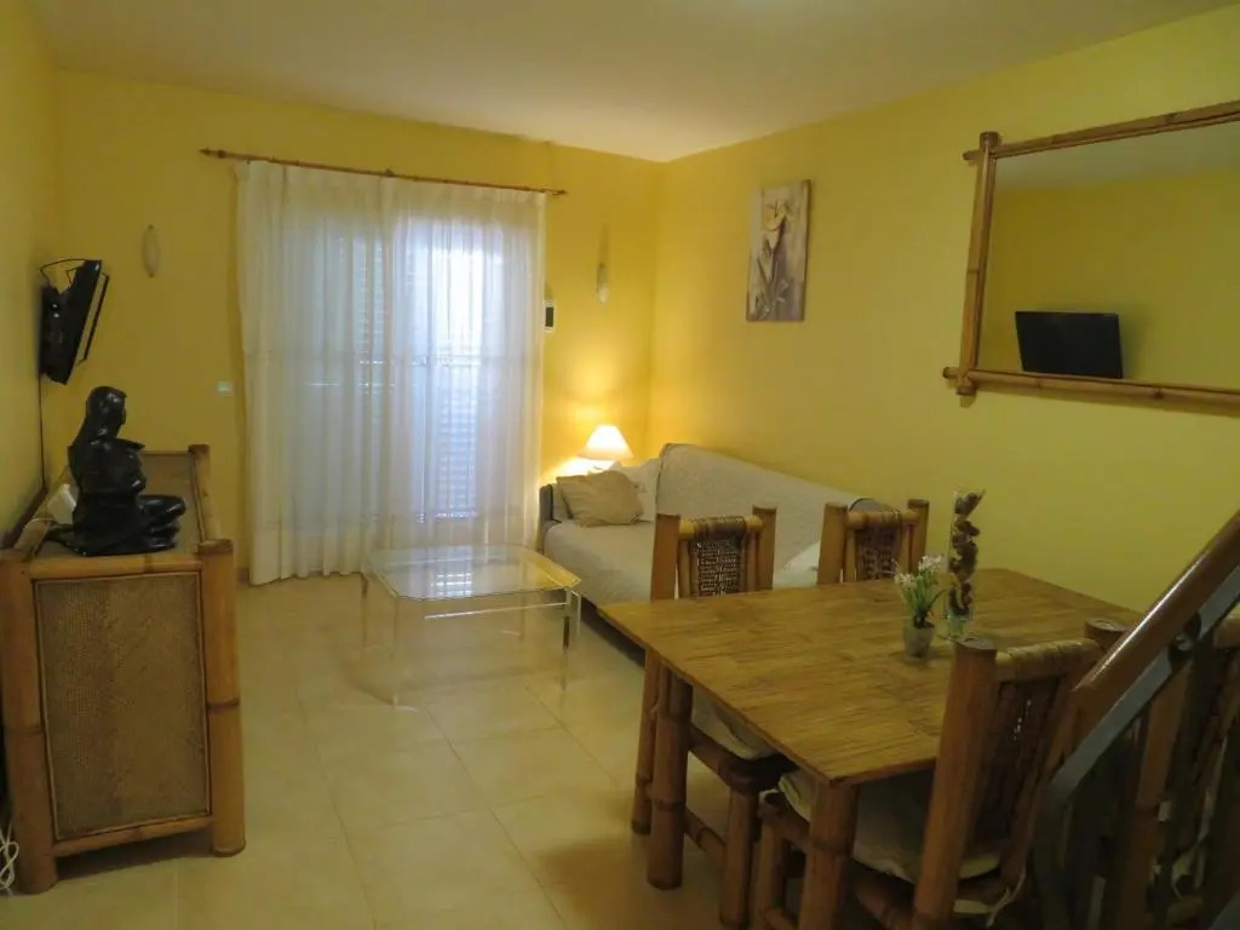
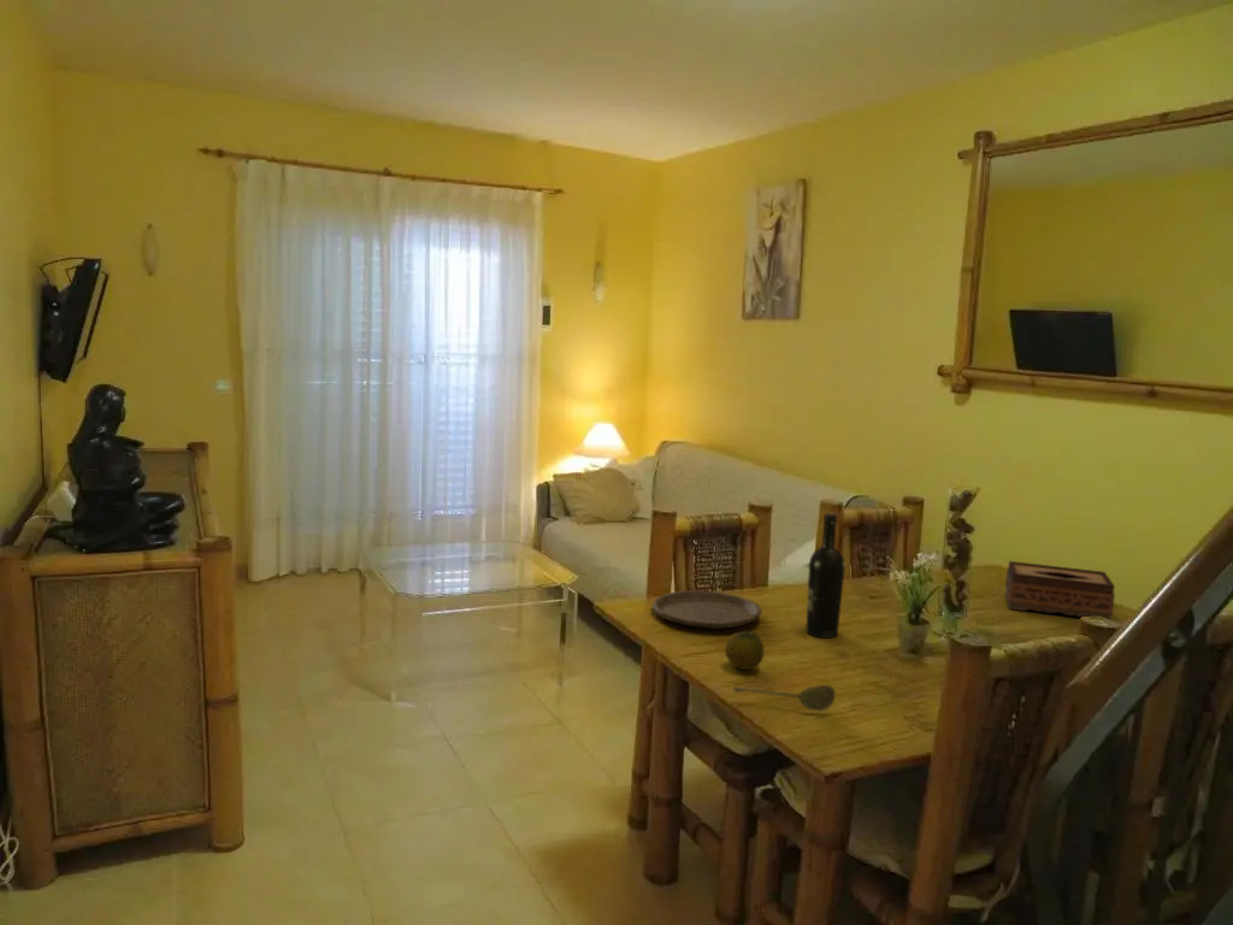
+ tissue box (1057, 589)
+ soupspoon (784, 694)
+ plate (706, 609)
+ fruit (744, 649)
+ wine bottle (826, 575)
